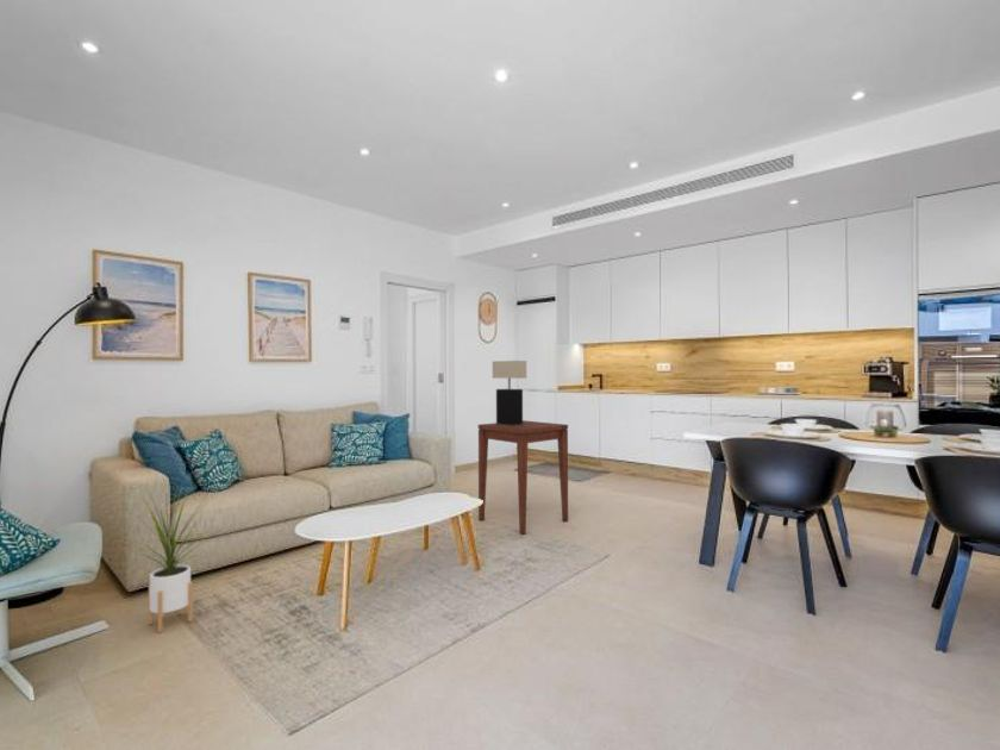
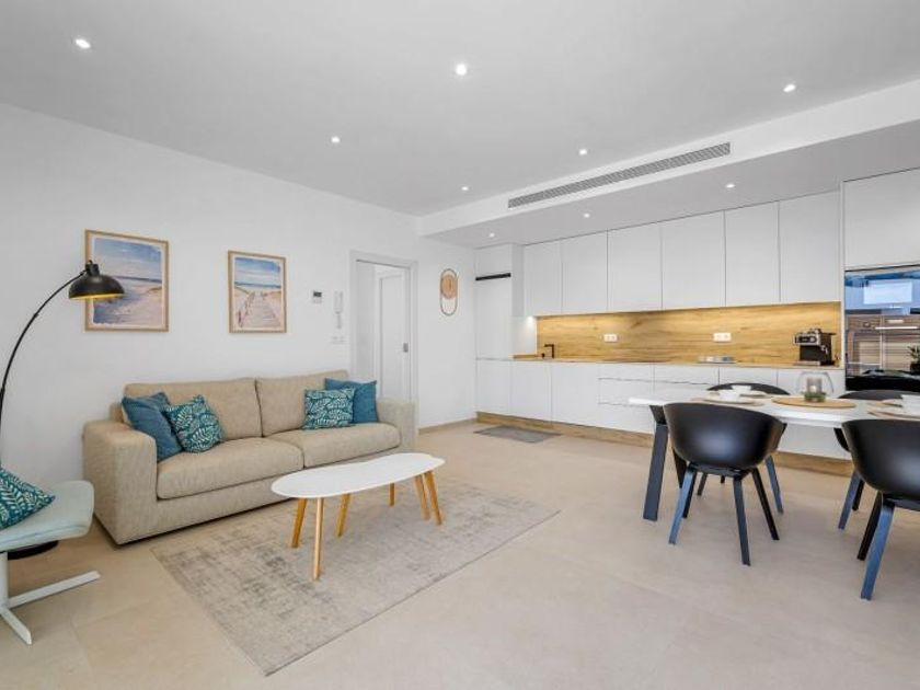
- house plant (171, 555)
- side table (523, 471)
- table lamp (508, 392)
